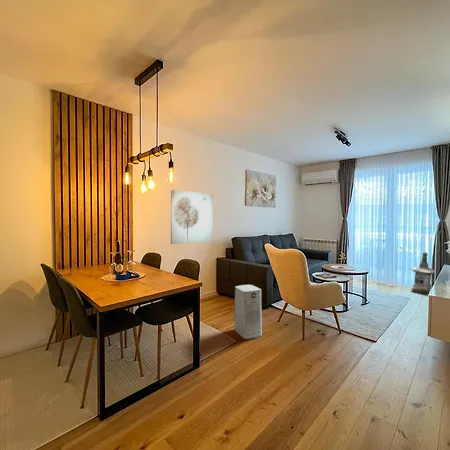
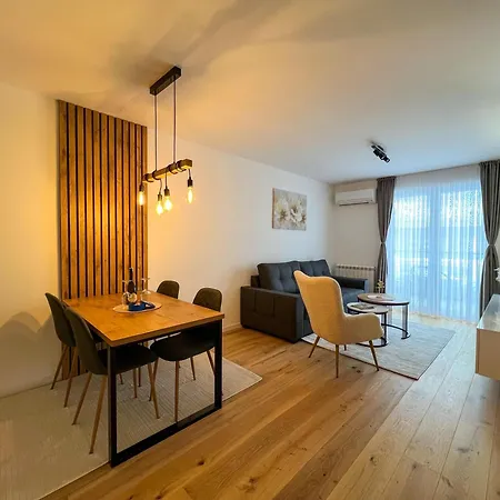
- wall art (193, 217)
- air purifier (247, 310)
- lantern (423, 272)
